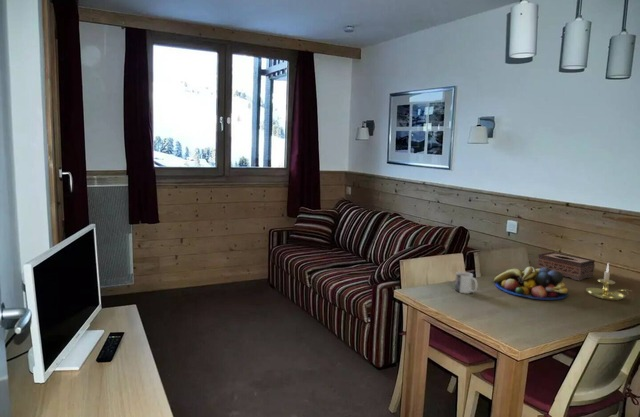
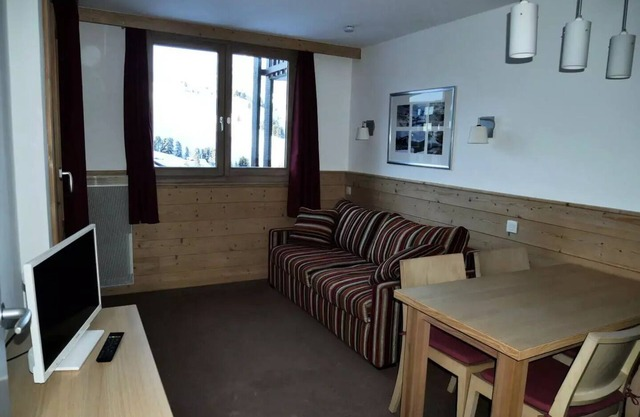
- tissue box (565, 265)
- candle holder (609, 280)
- mug (467, 283)
- fruit bowl (531, 277)
